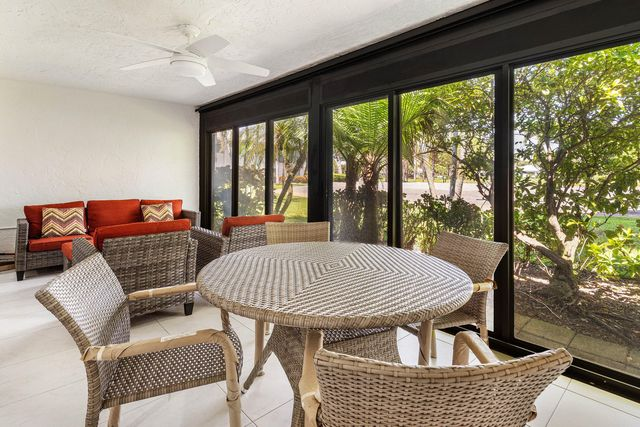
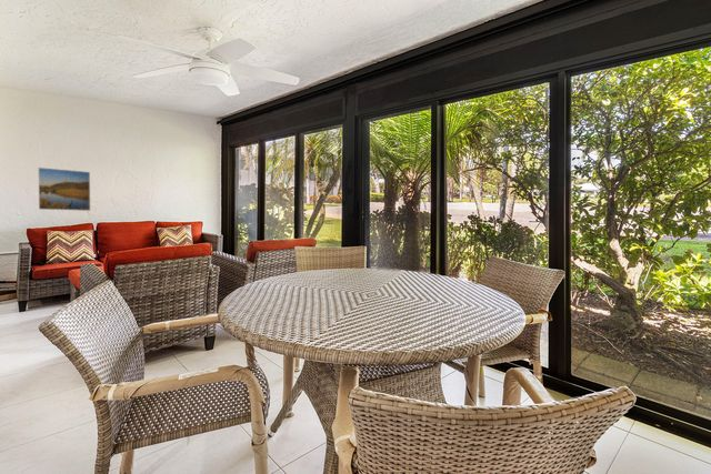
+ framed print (64, 190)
